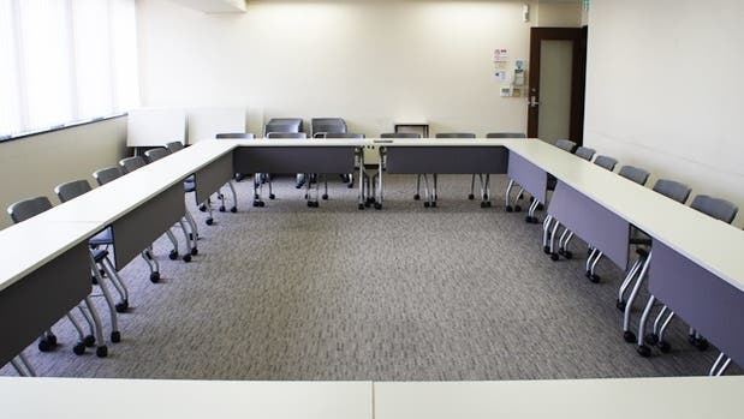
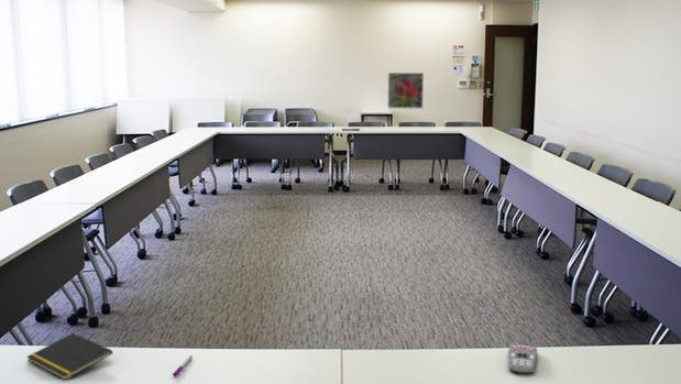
+ pen (183, 365)
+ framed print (405, 90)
+ remote control (521, 359)
+ notepad (69, 354)
